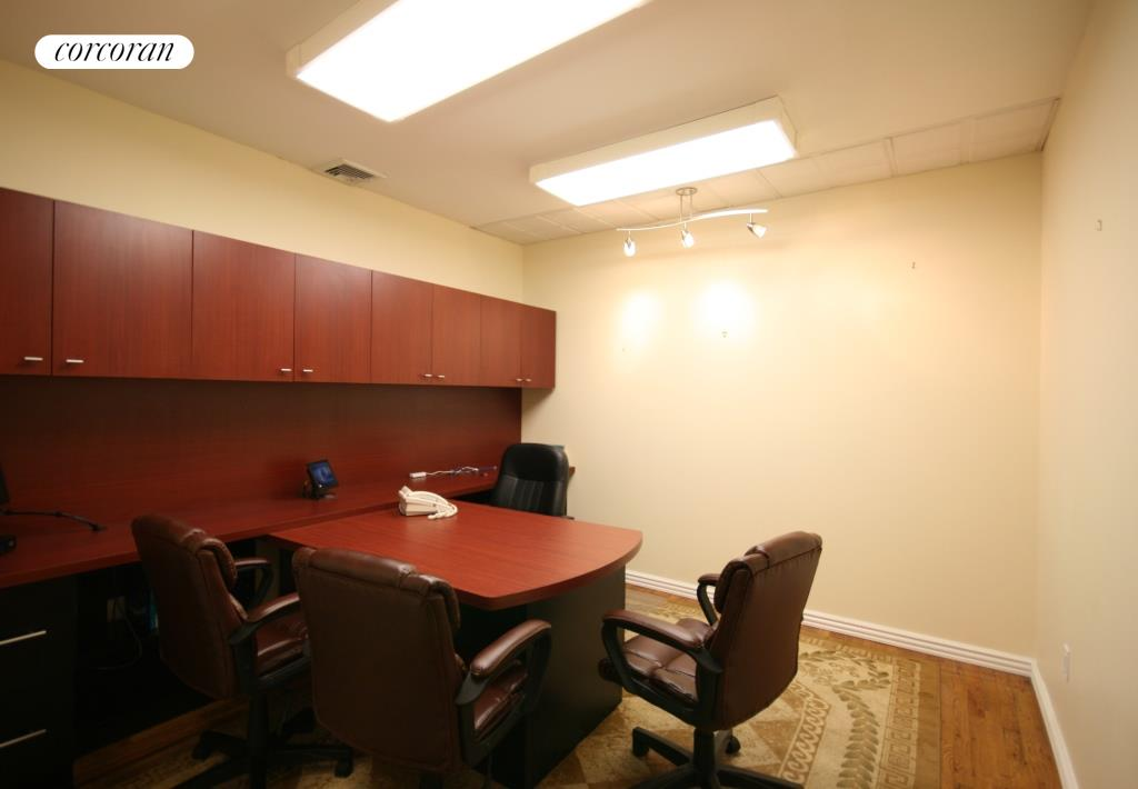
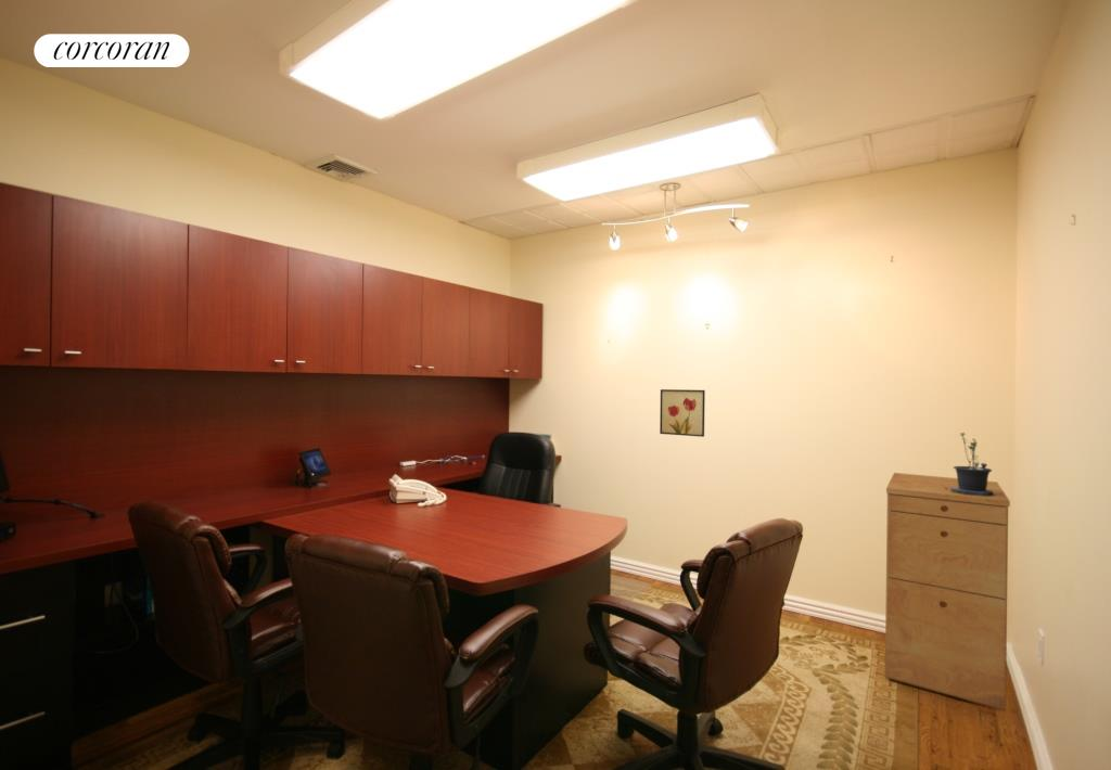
+ wall art (681, 412)
+ filing cabinet (942, 577)
+ potted plant (970, 462)
